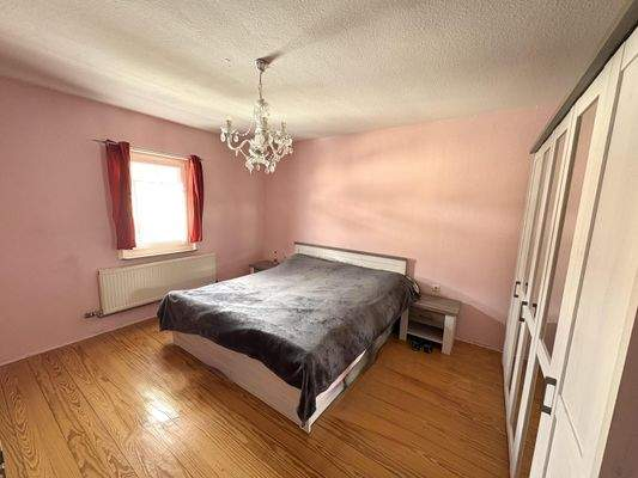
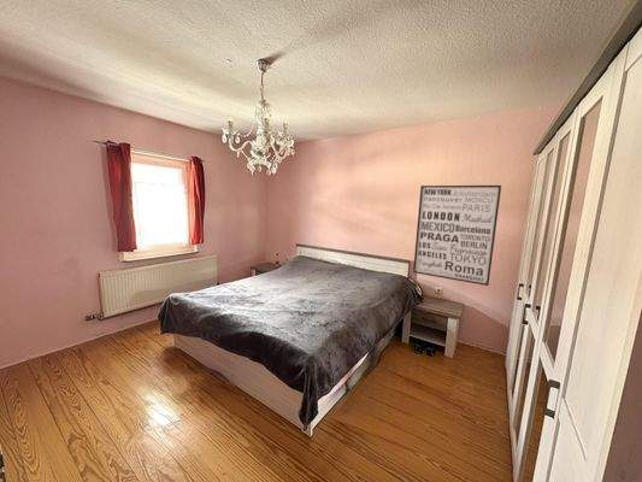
+ wall art (453, 233)
